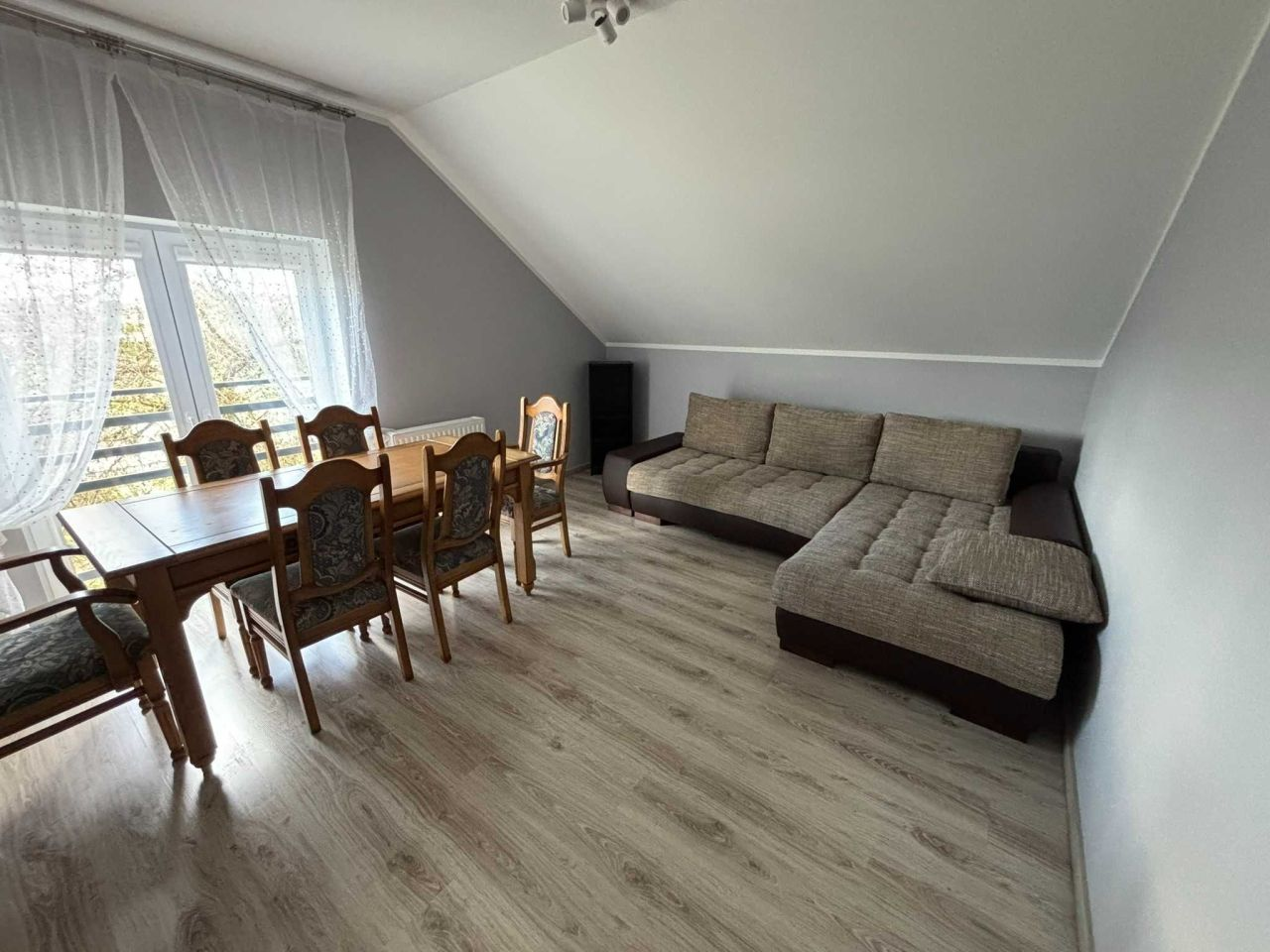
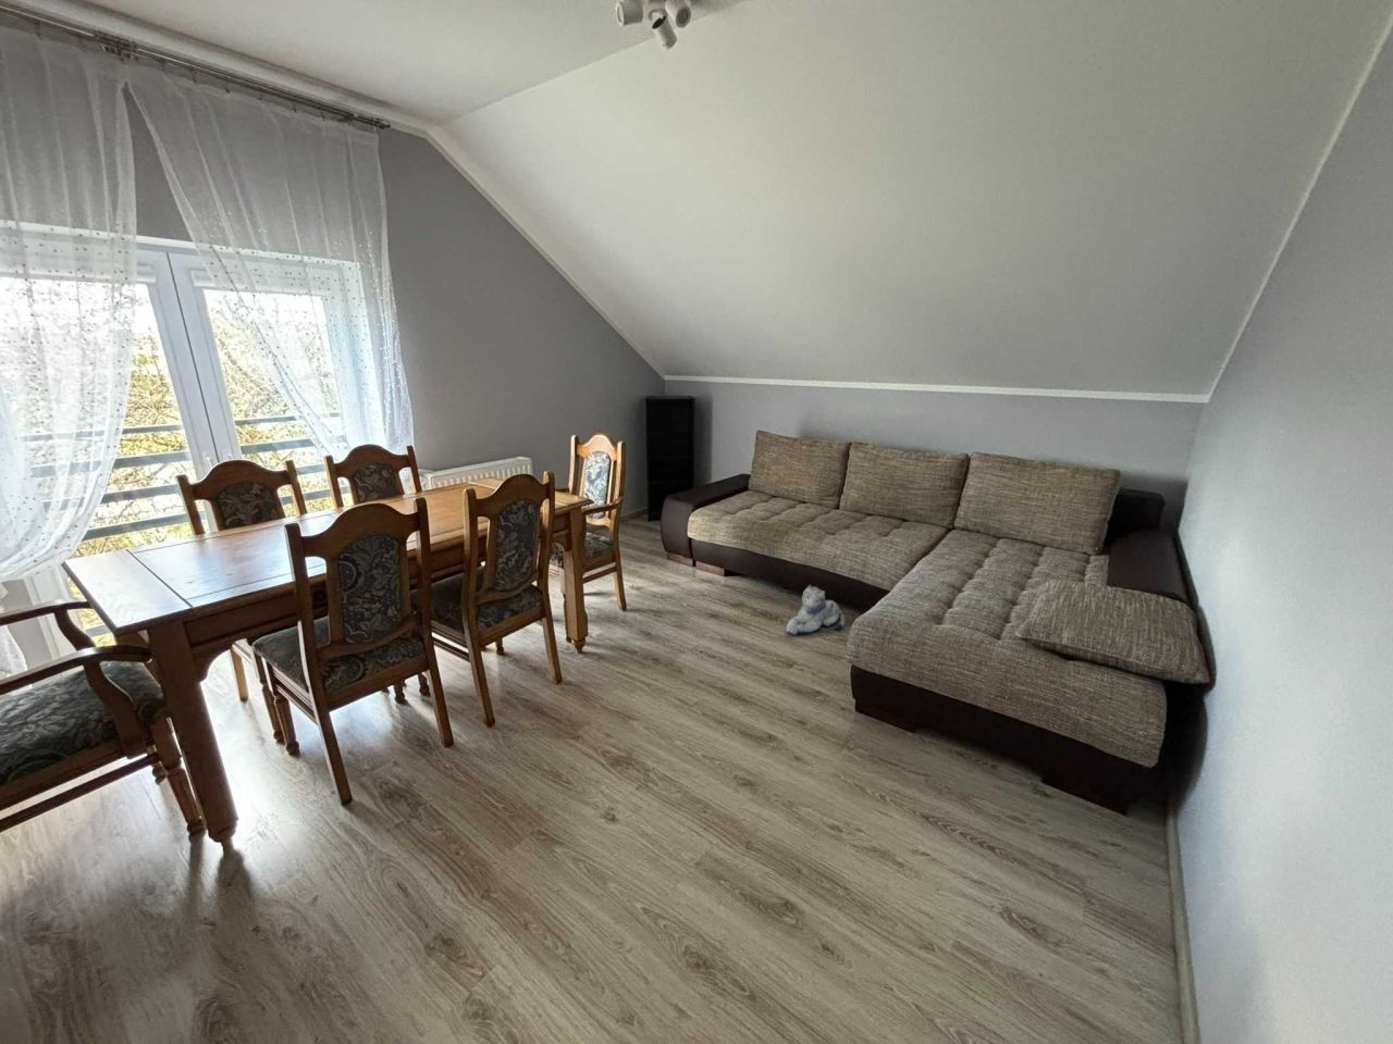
+ plush toy (818, 605)
